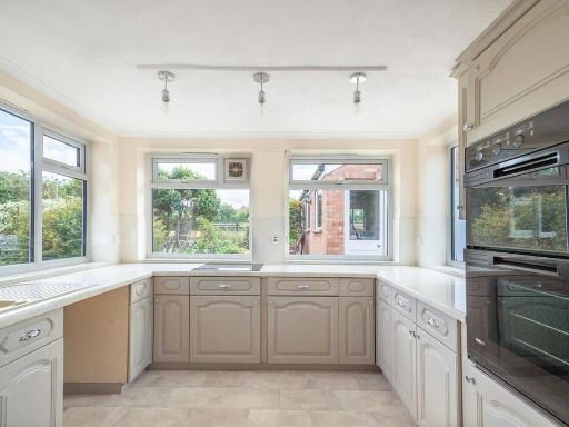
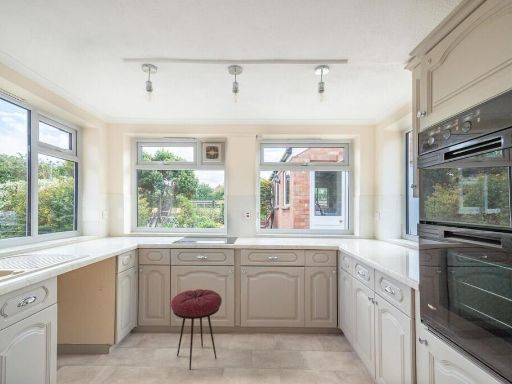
+ stool (193, 325)
